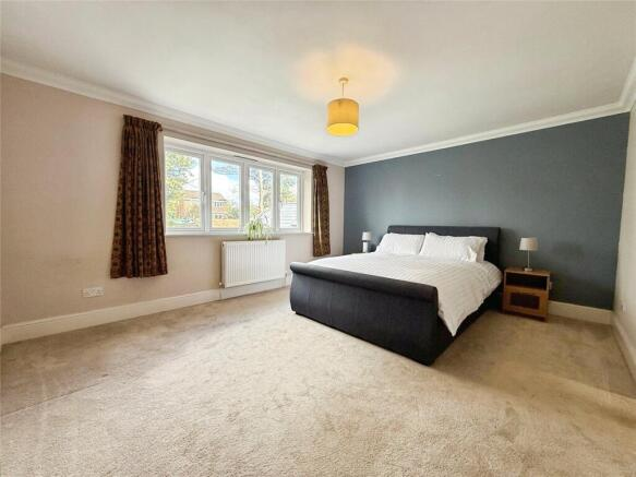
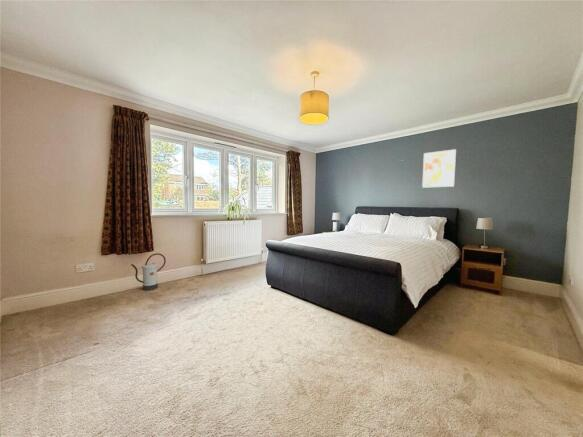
+ watering can (149, 271)
+ wall art (438, 169)
